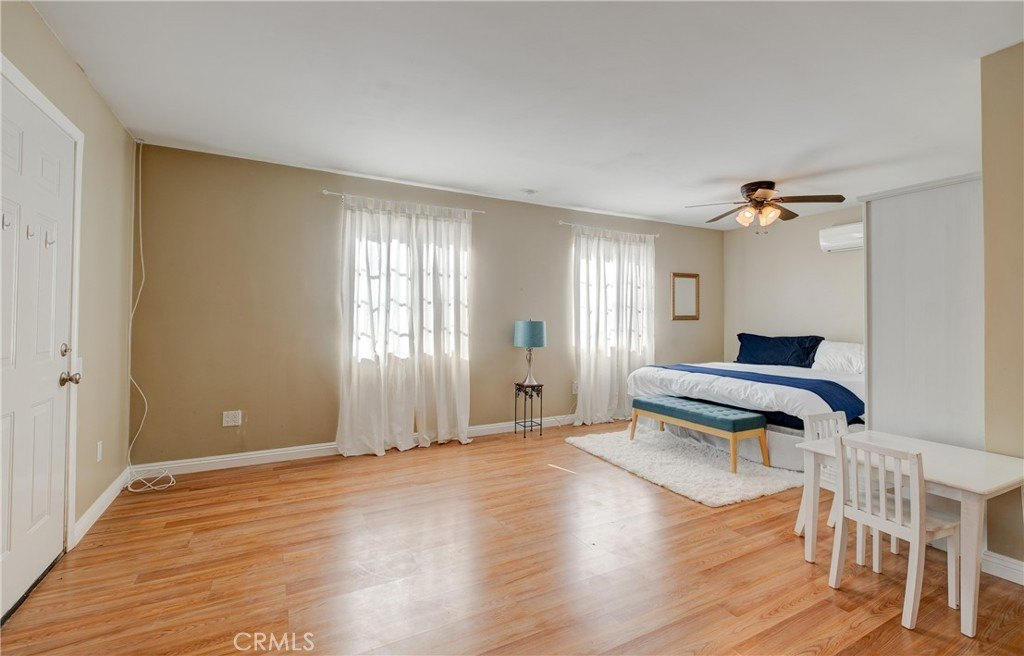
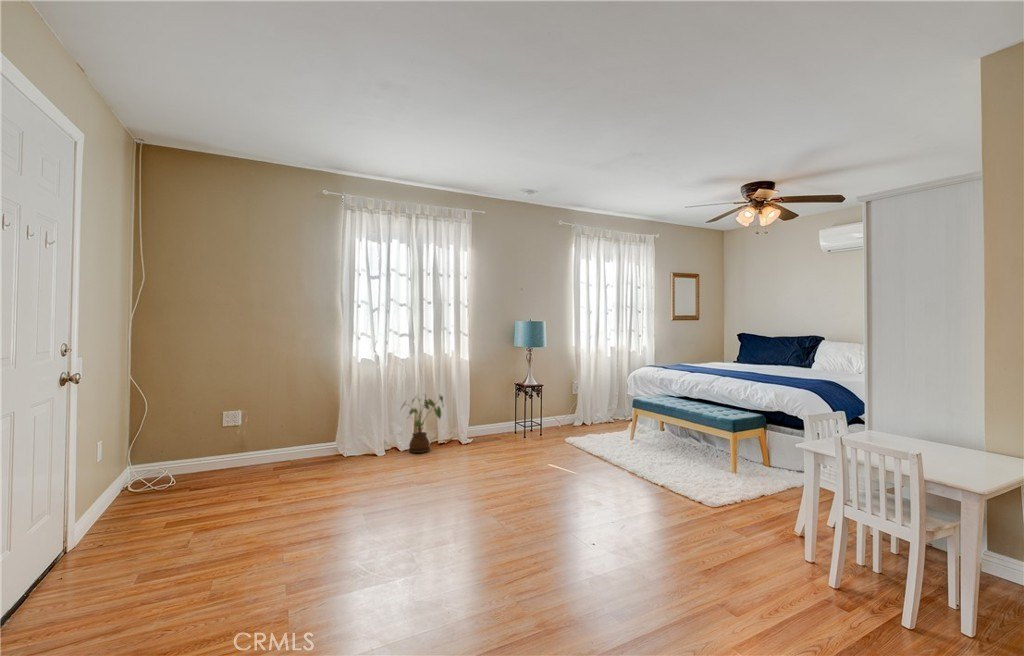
+ house plant (423, 422)
